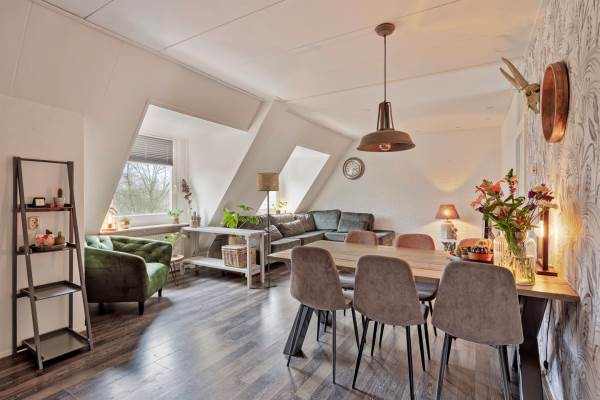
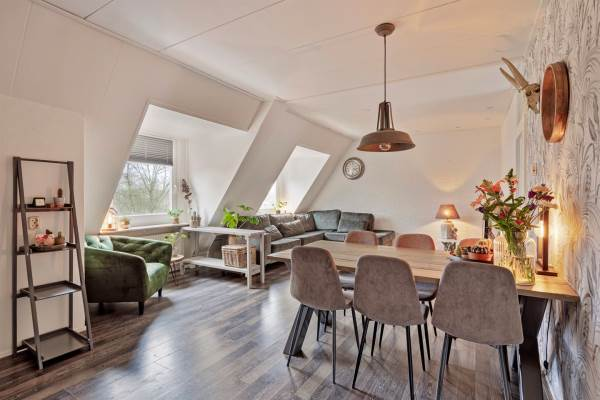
- floor lamp (268, 229)
